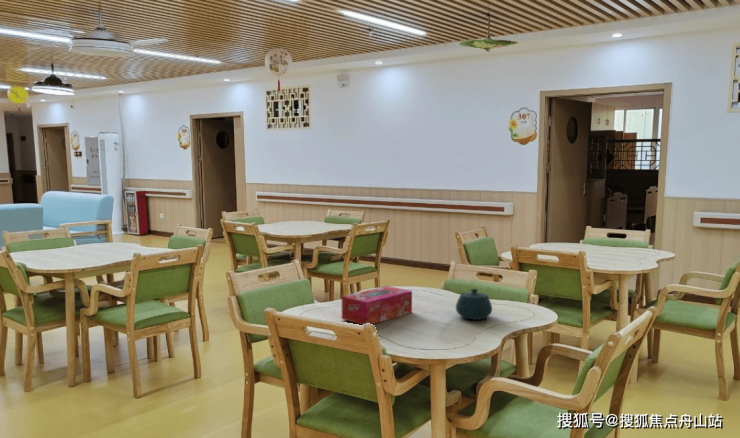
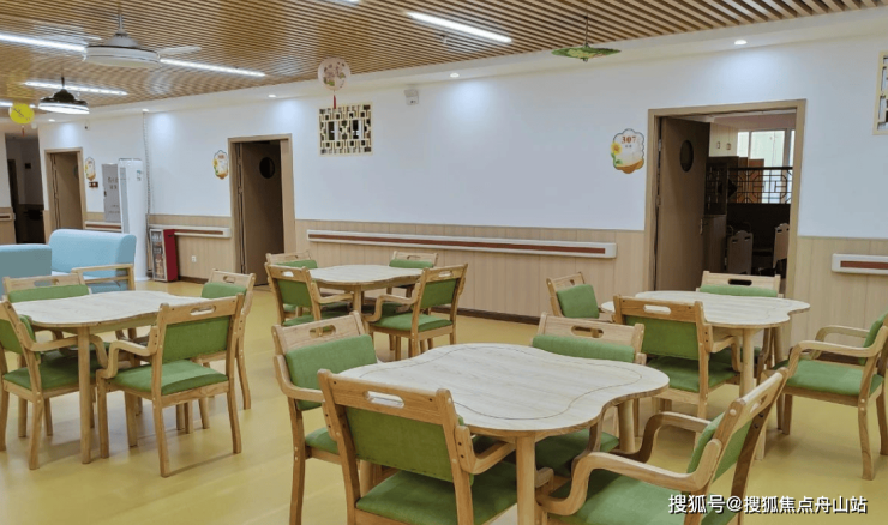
- teapot (474, 303)
- tissue box (377, 304)
